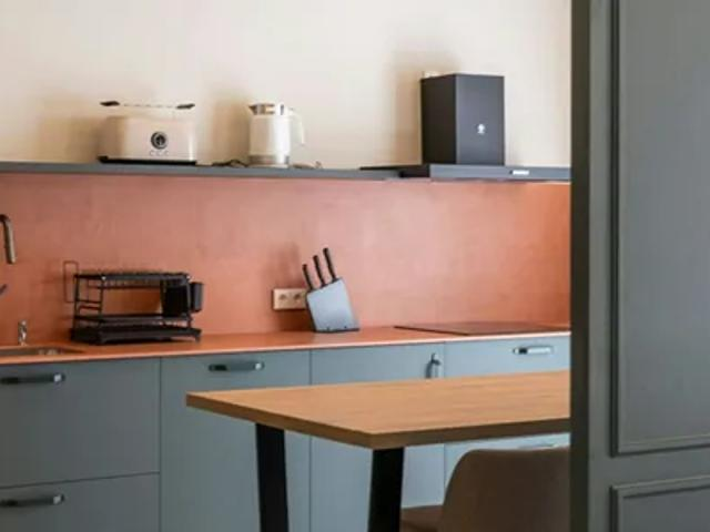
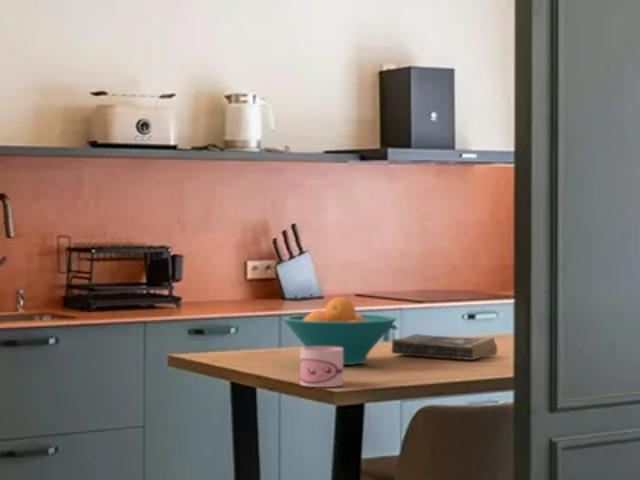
+ book (444, 346)
+ fruit bowl (339, 330)
+ mug (323, 365)
